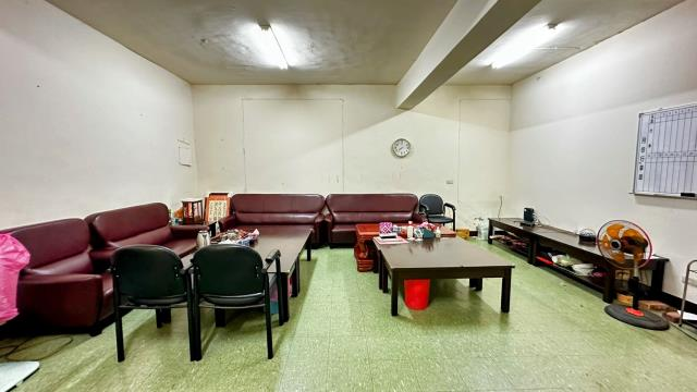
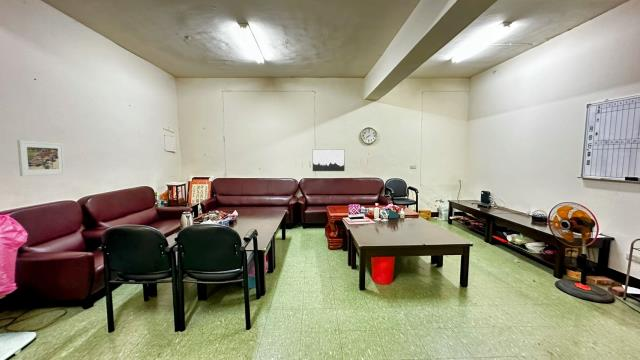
+ wall art (328, 160)
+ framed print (43, 158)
